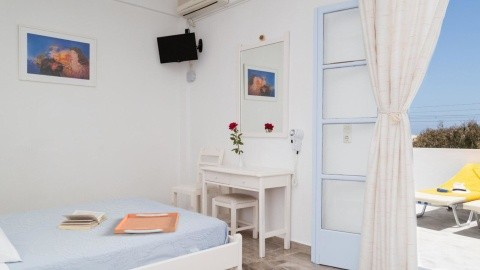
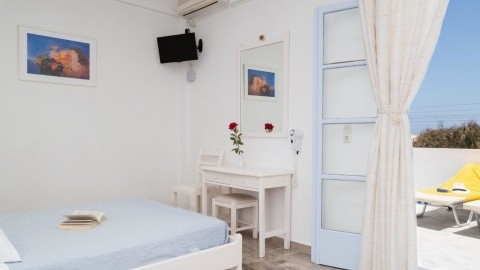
- serving tray (149, 221)
